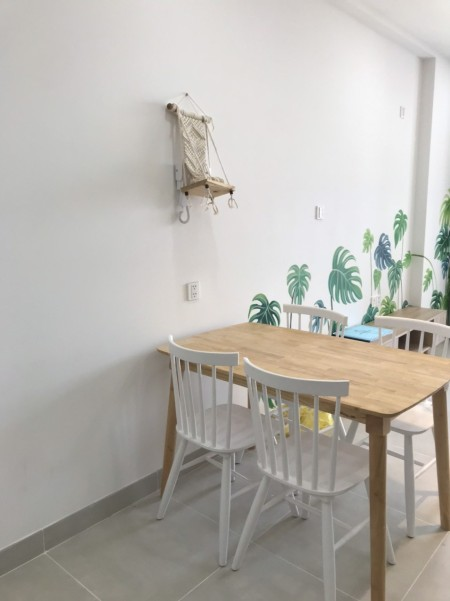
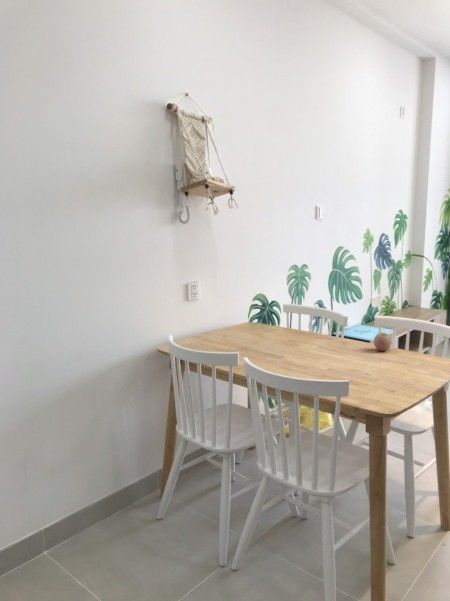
+ fruit (382, 341)
